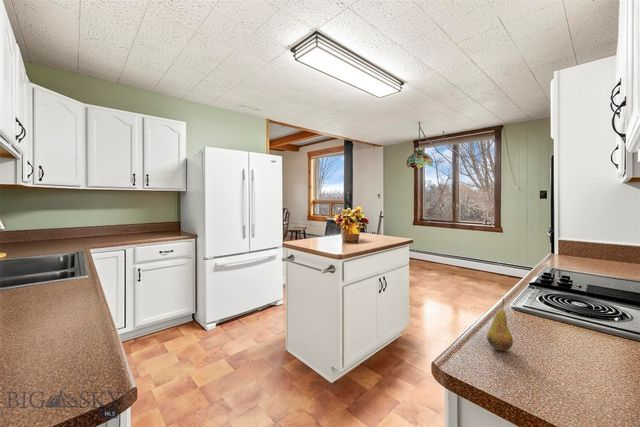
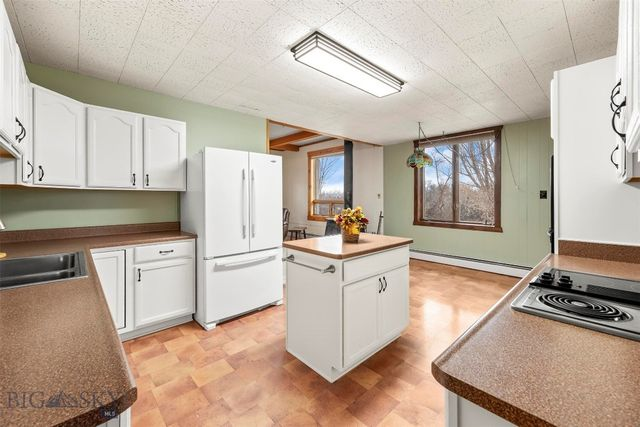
- fruit (499, 324)
